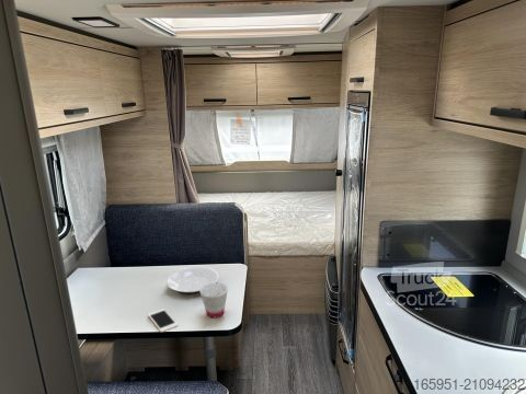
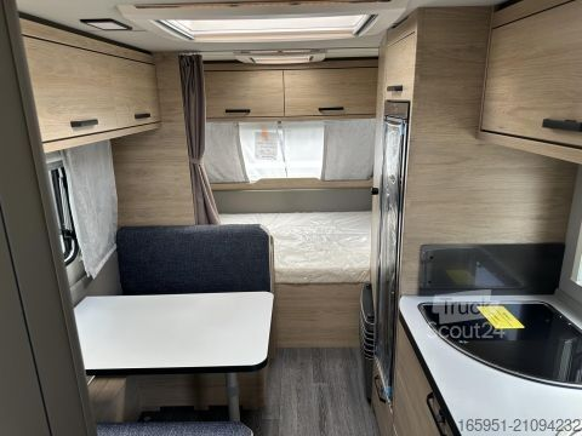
- plate (193, 281)
- cell phone (162, 320)
- cup (214, 301)
